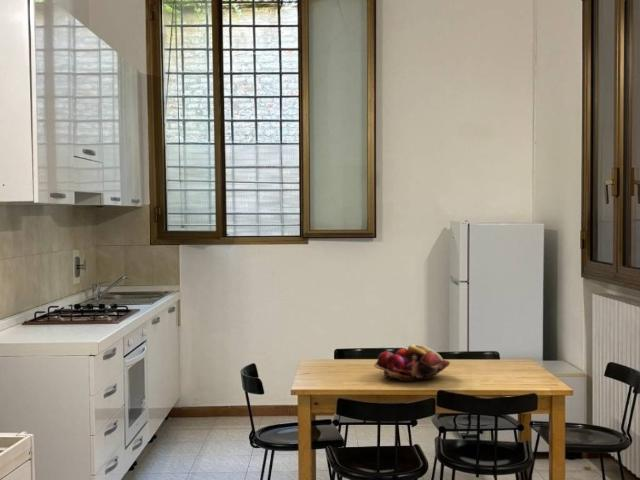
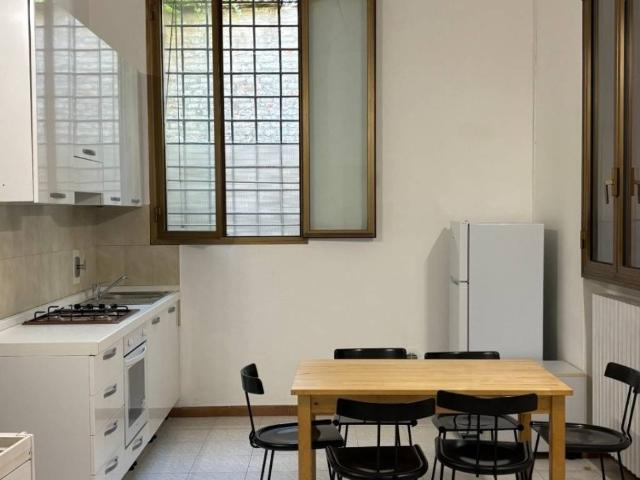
- fruit basket (412, 361)
